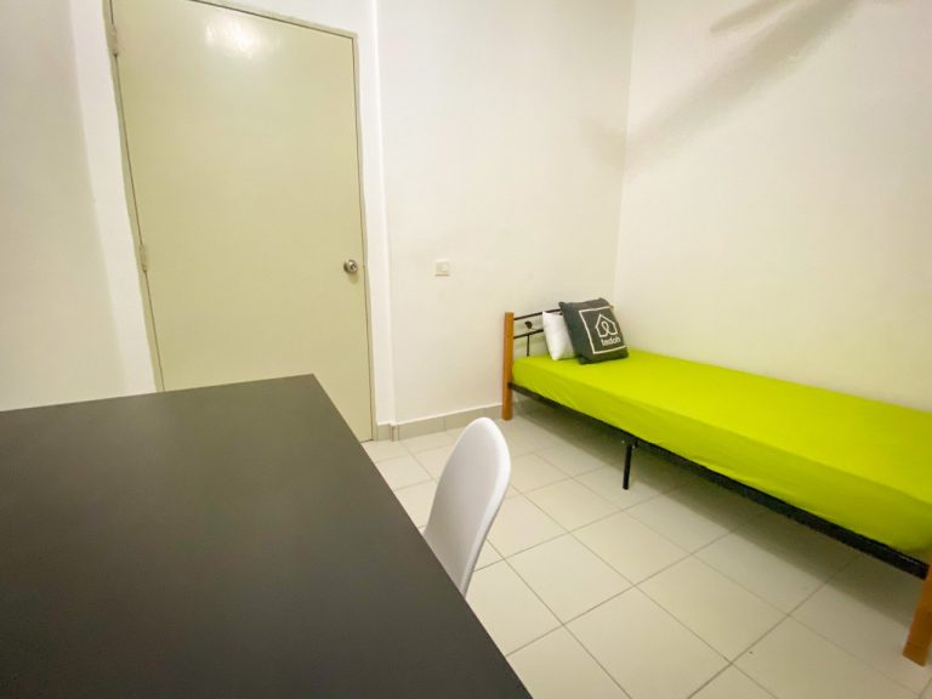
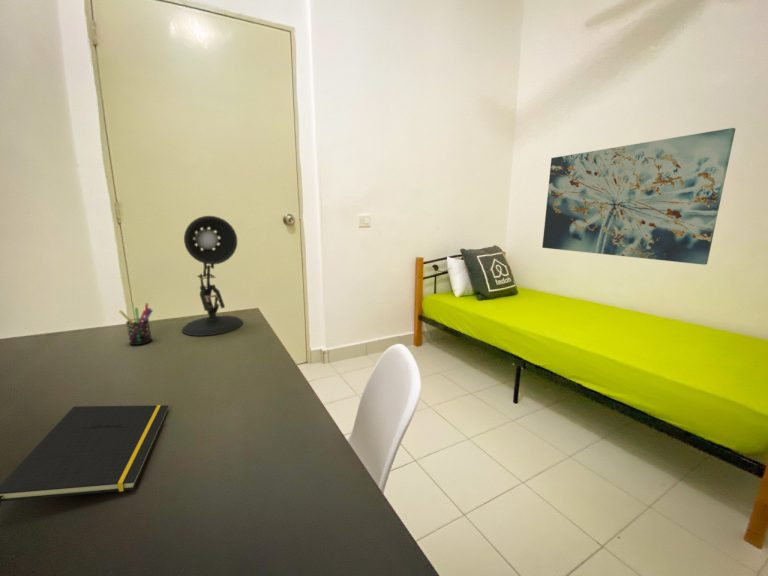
+ pen holder (139, 322)
+ wall art (616, 202)
+ desk lamp (208, 273)
+ notepad (99, 443)
